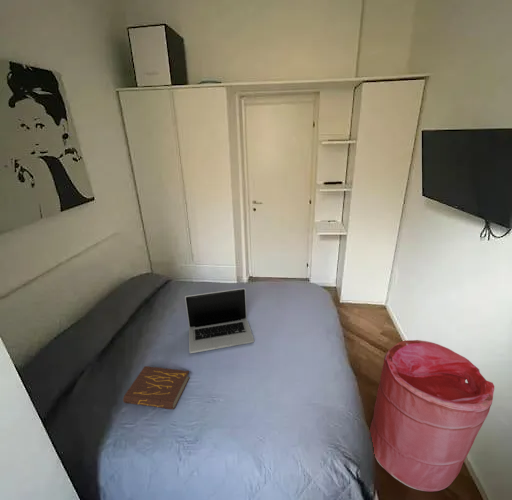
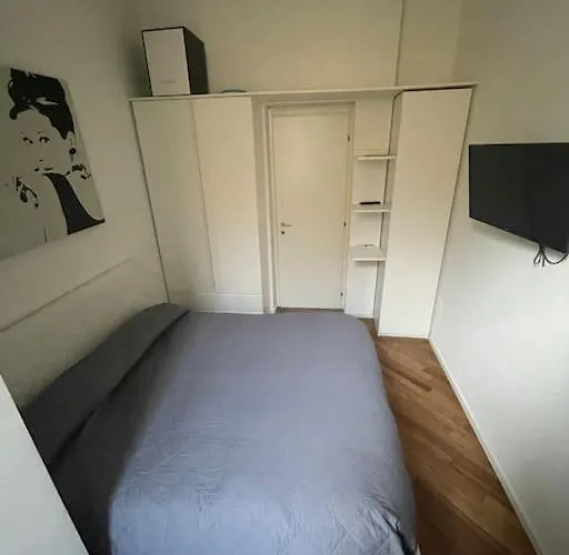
- book (158, 387)
- laundry hamper (424, 410)
- laptop (219, 319)
